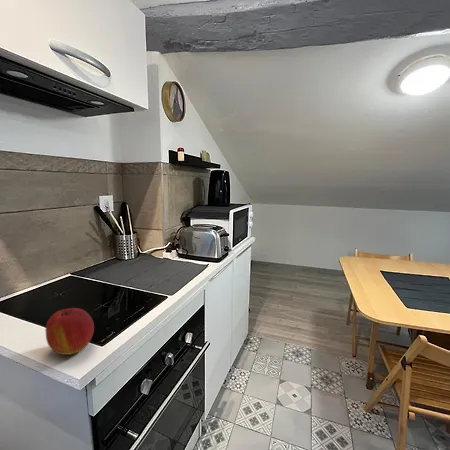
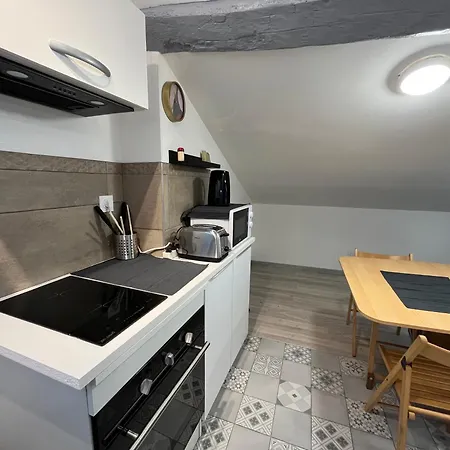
- apple (70, 330)
